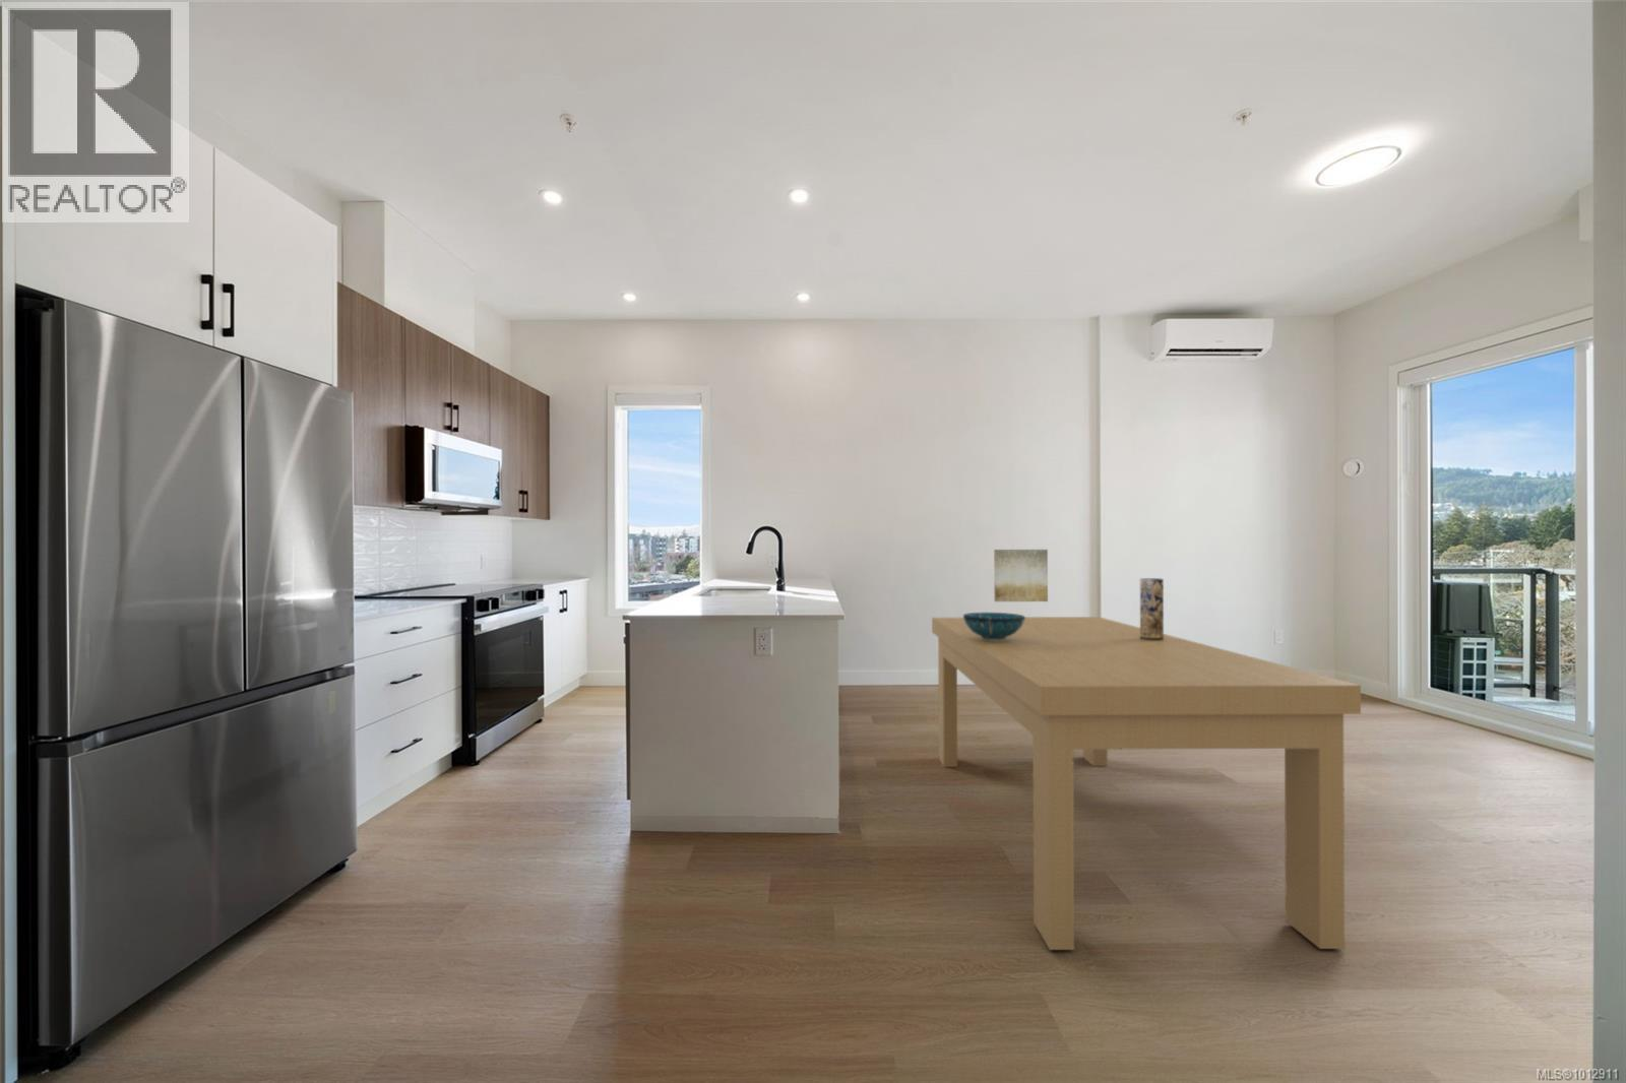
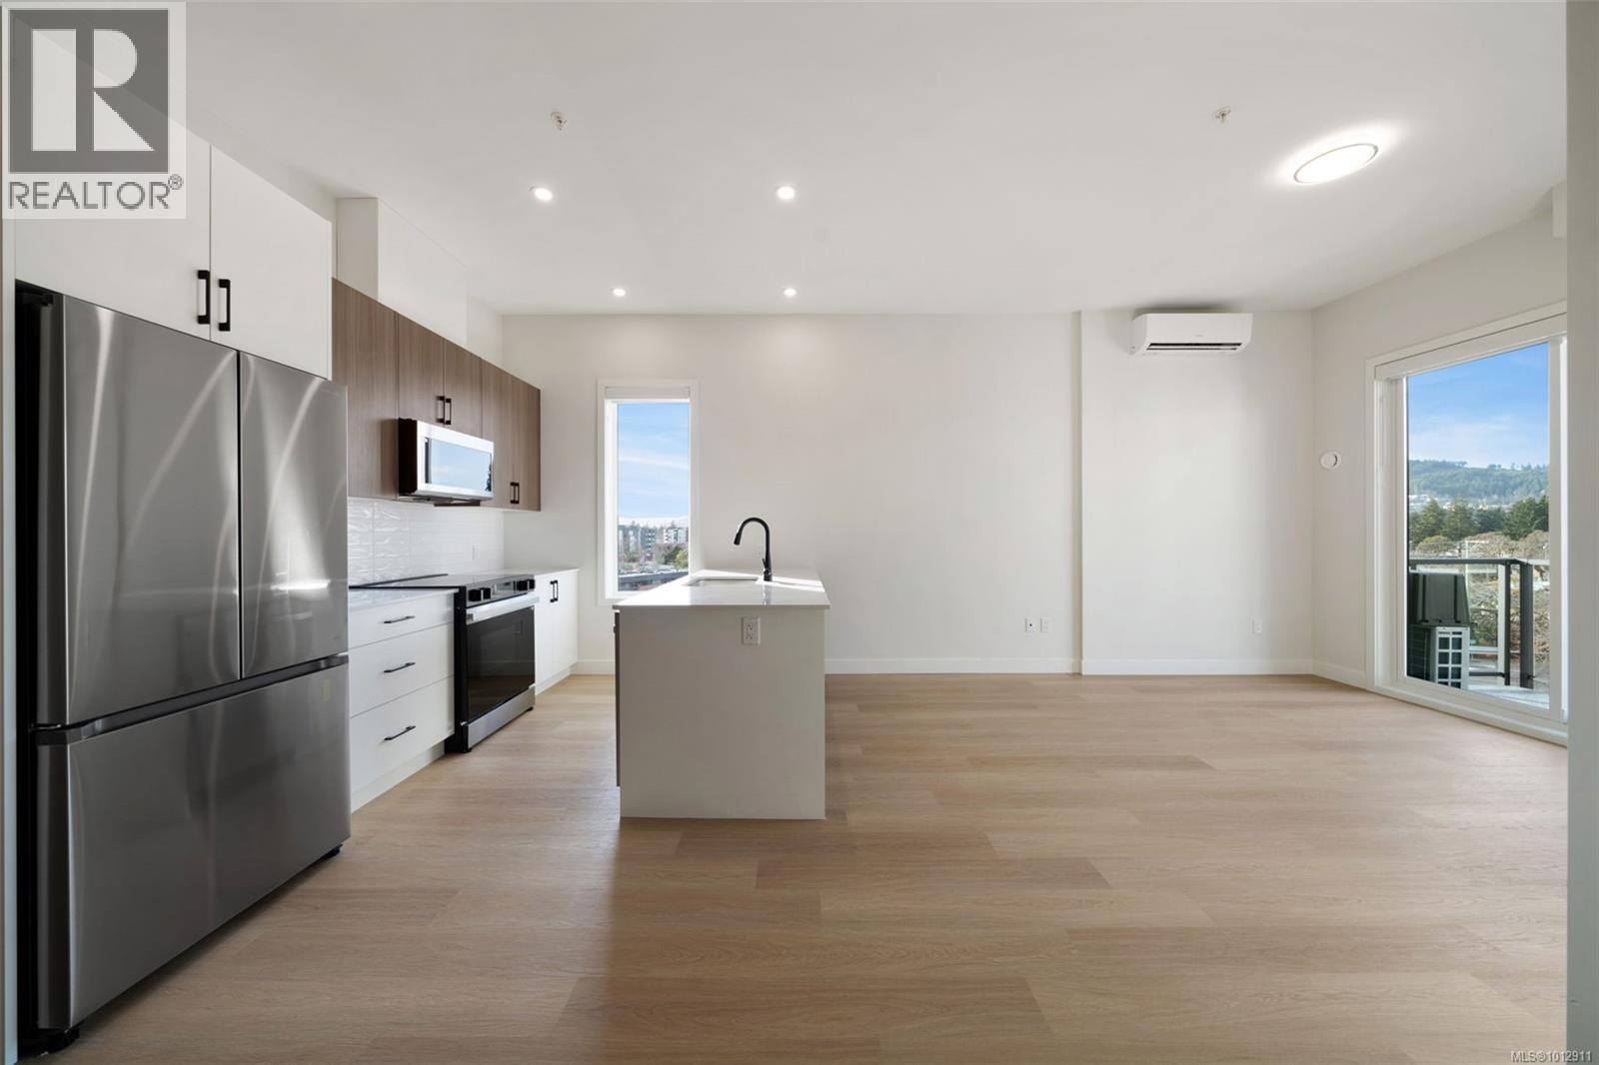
- decorative bowl (993, 627)
- wall art (1020, 575)
- vase (1151, 608)
- dining table (1113, 732)
